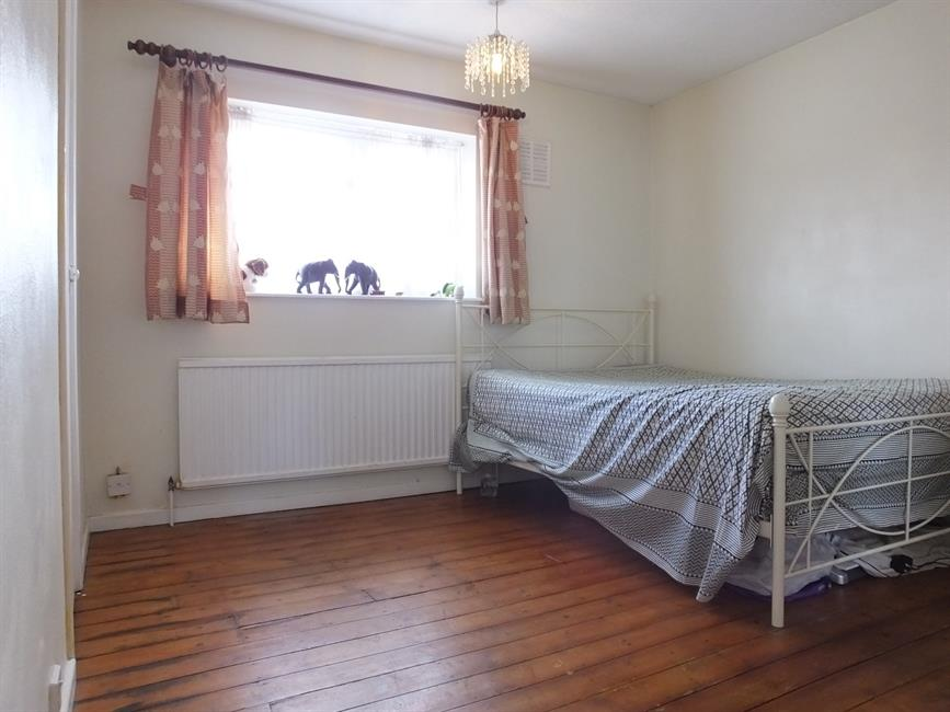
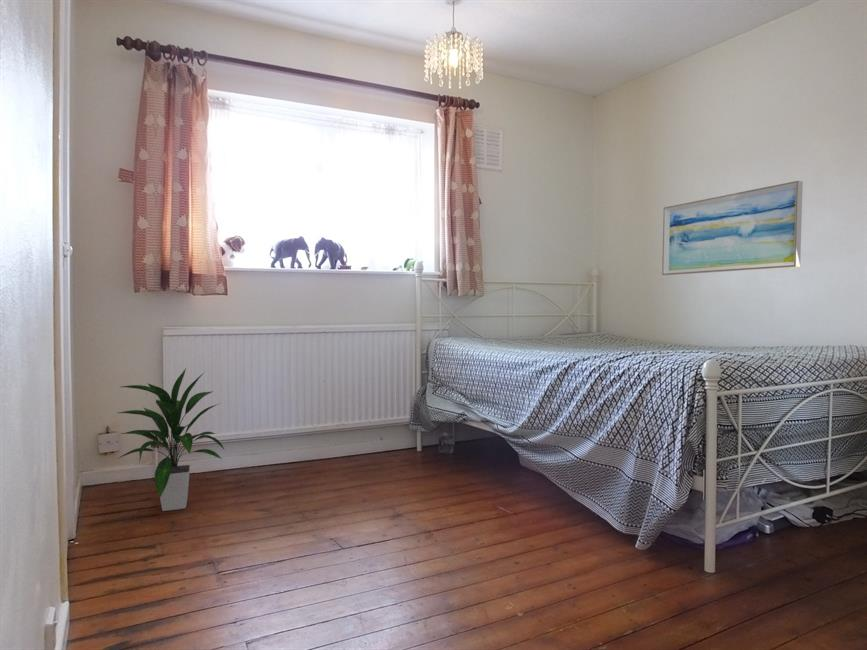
+ wall art (724, 233)
+ indoor plant (171, 438)
